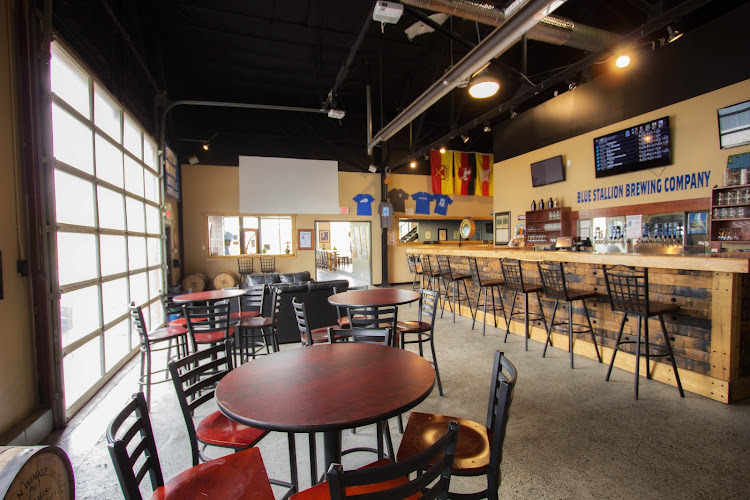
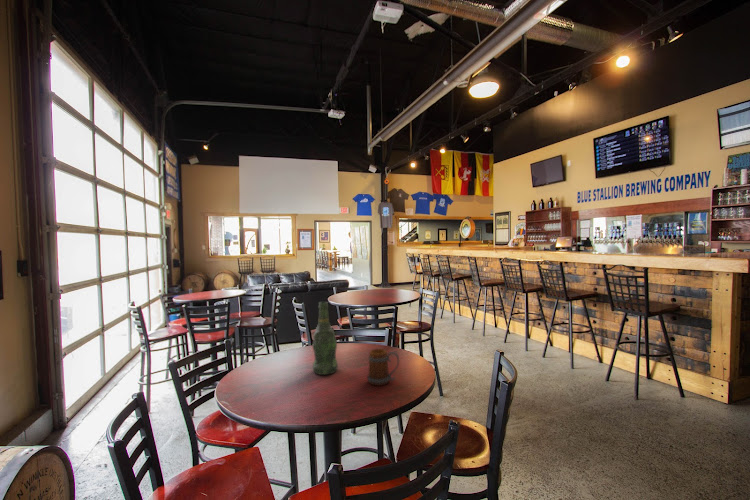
+ beer bottle (324, 336)
+ beer mug (383, 366)
